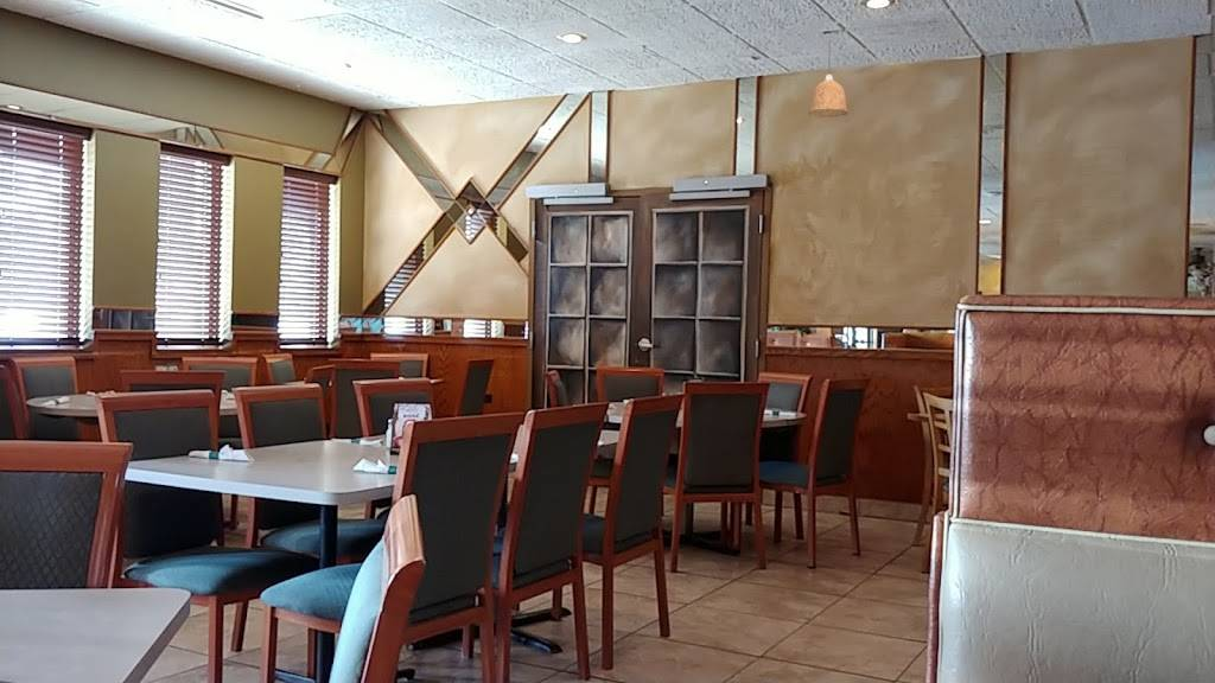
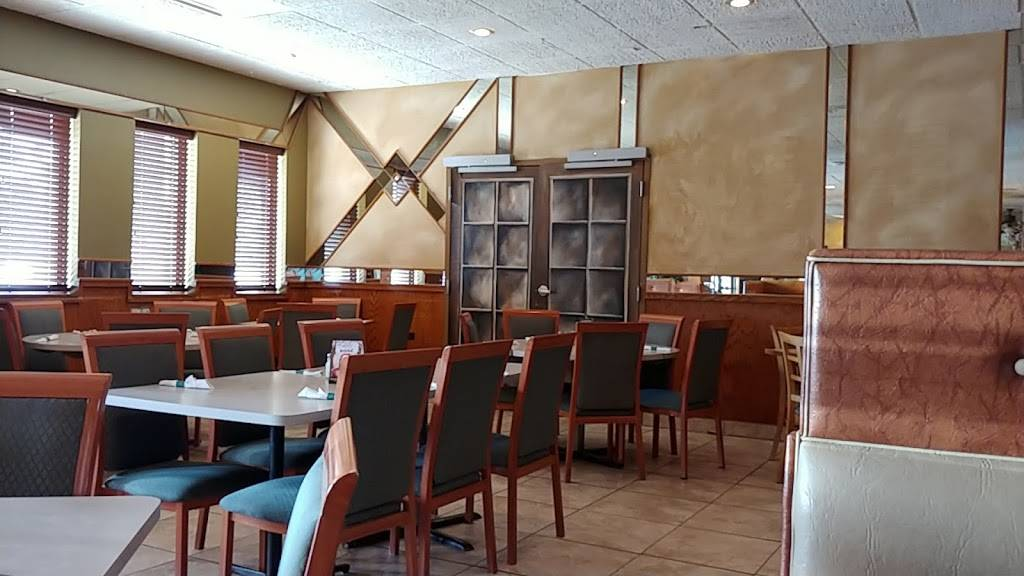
- pendant lamp (828, 76)
